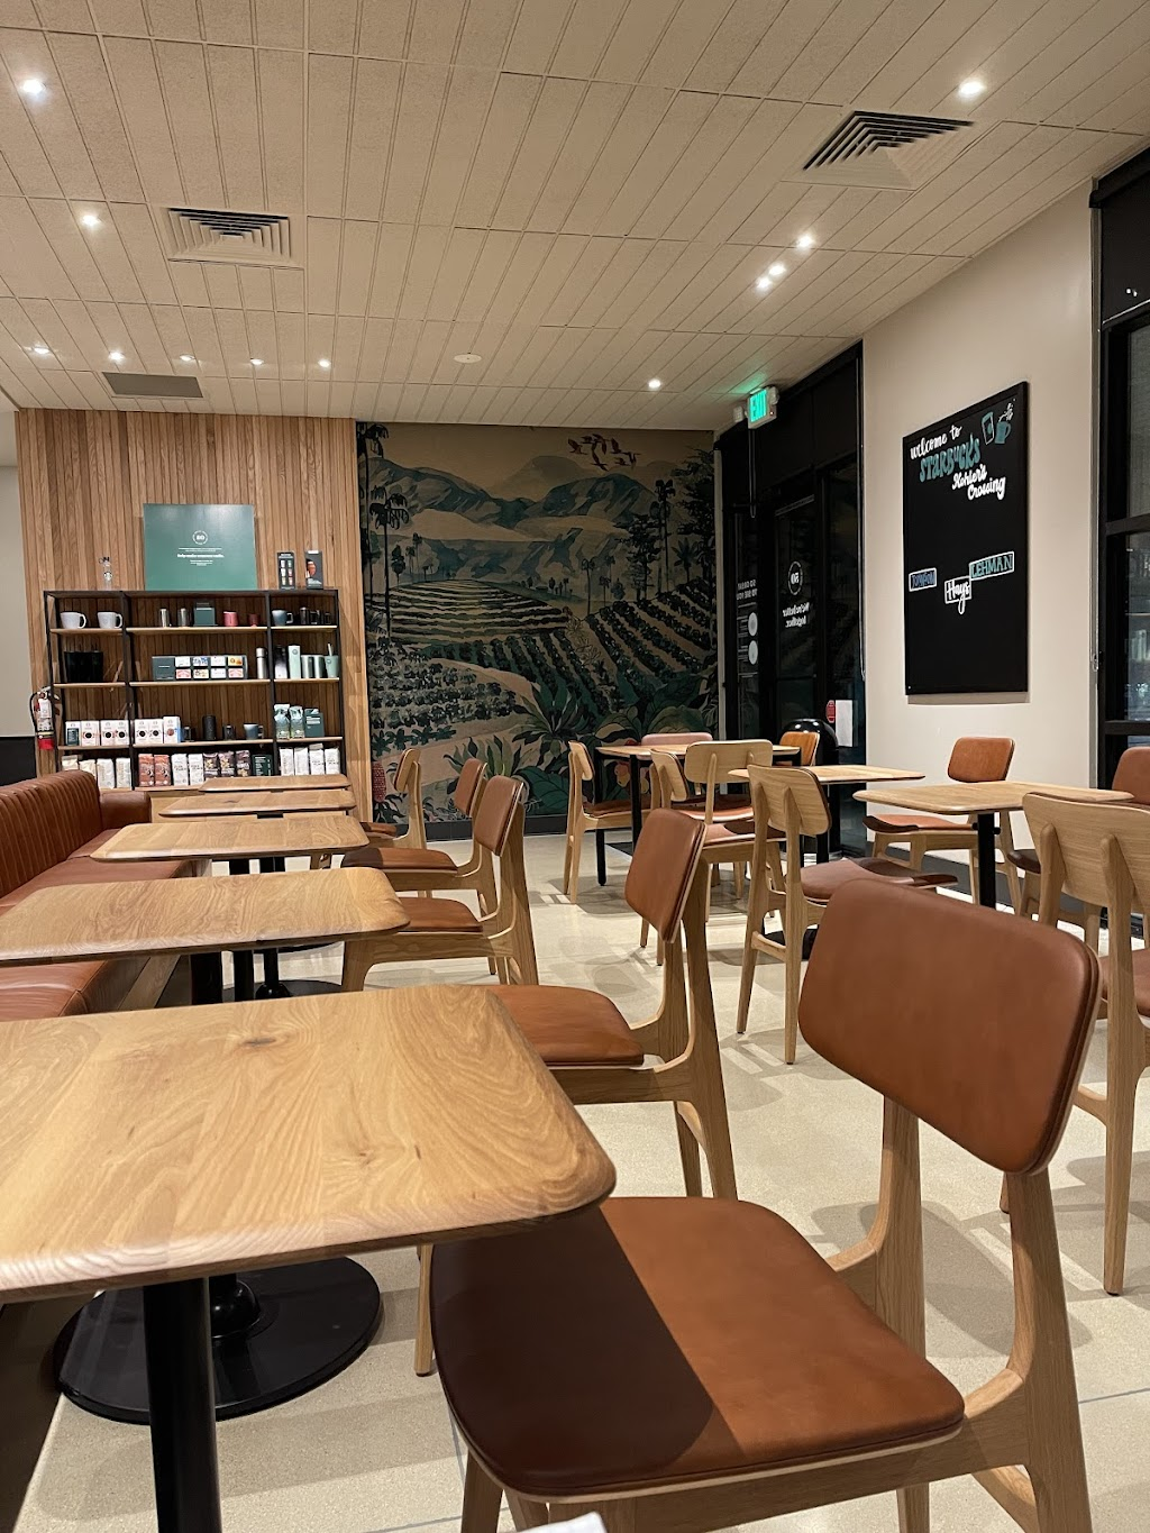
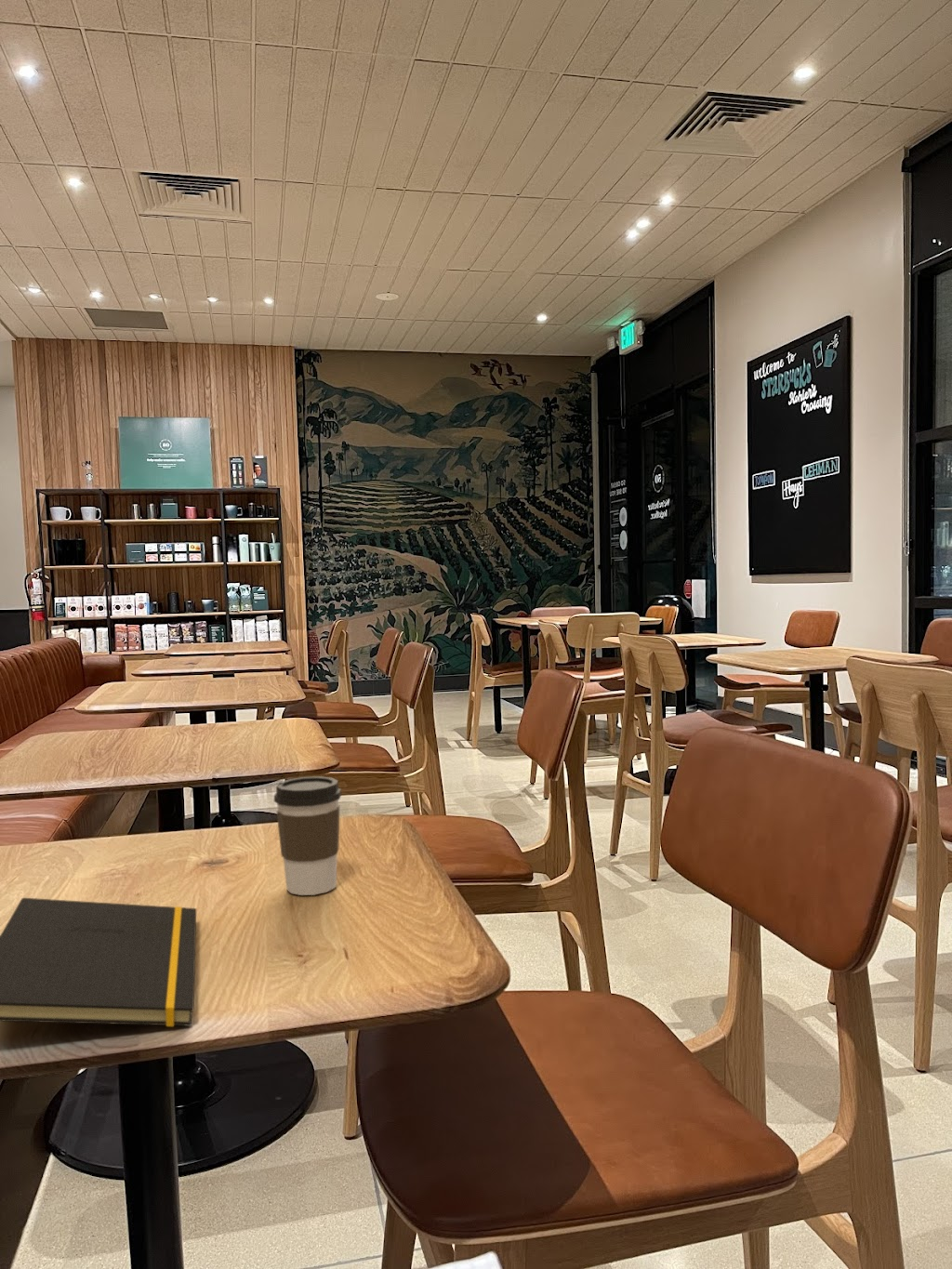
+ notepad (97, 955)
+ coffee cup (310, 835)
